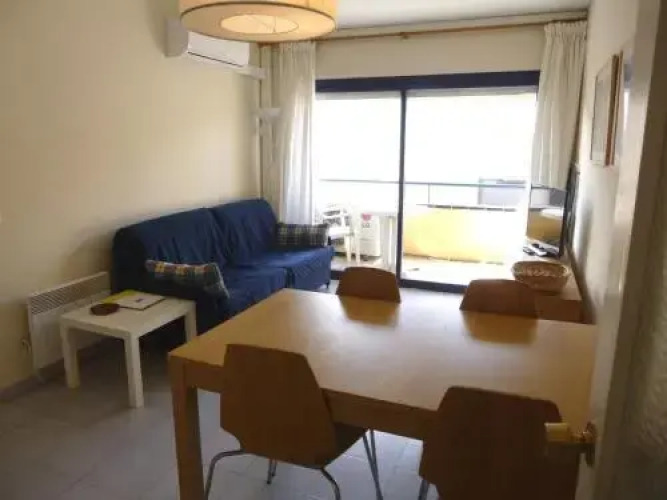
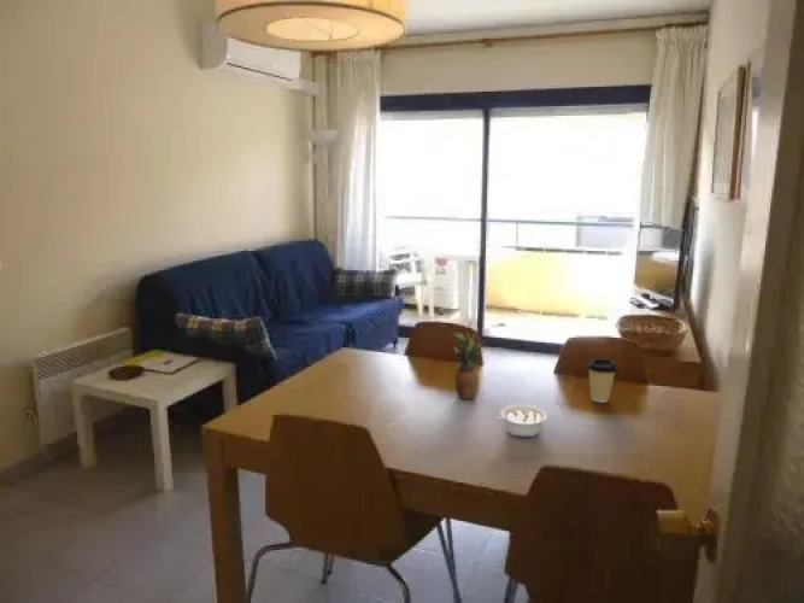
+ fruit (469, 364)
+ coffee cup (600, 380)
+ legume (522, 421)
